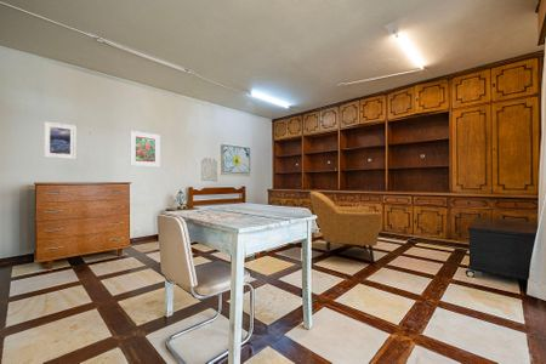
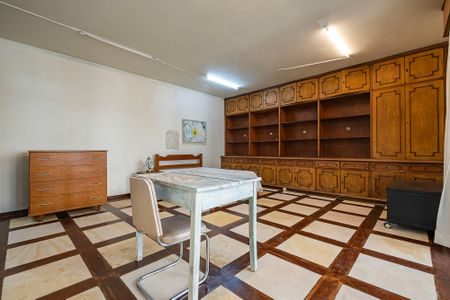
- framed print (59, 141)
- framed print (146, 149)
- armchair (341, 222)
